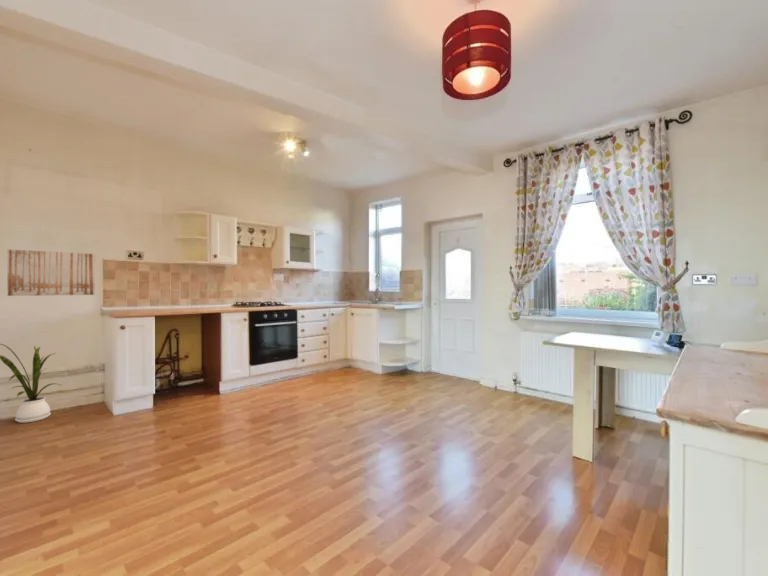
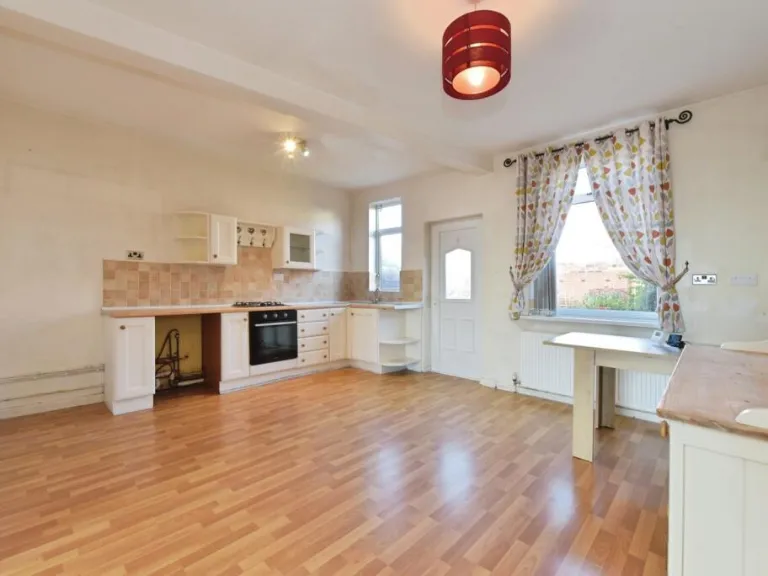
- house plant (28, 379)
- wall art (53, 273)
